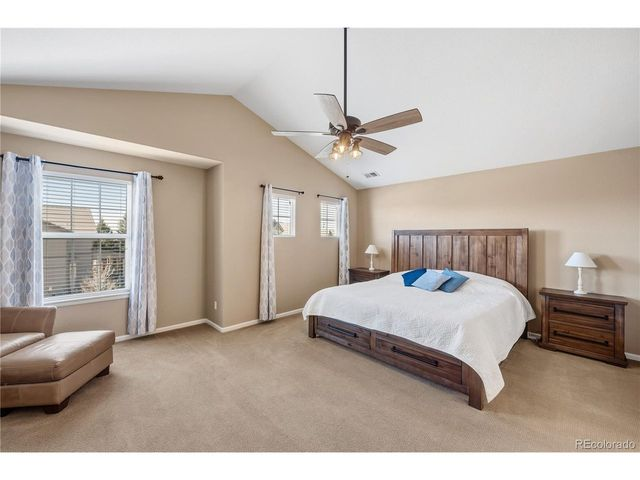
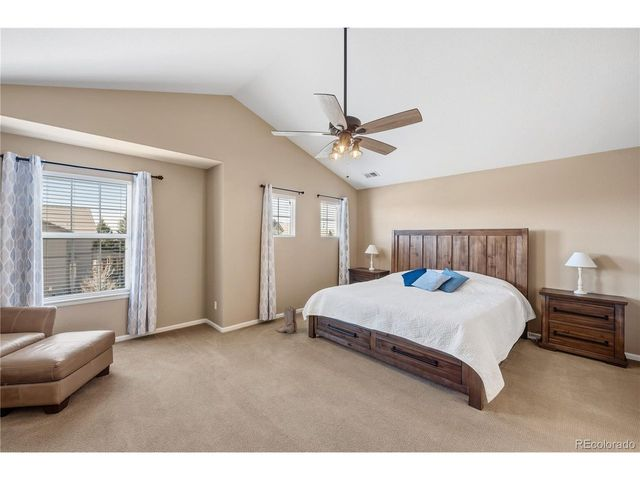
+ boots (286, 318)
